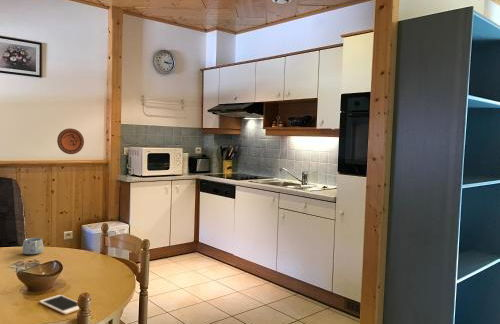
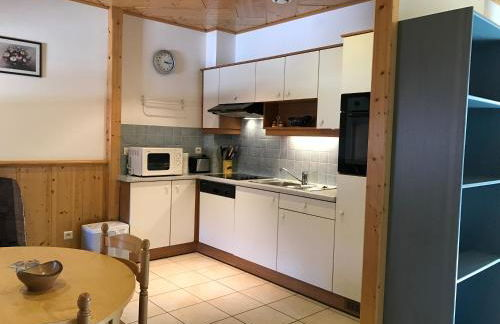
- mug (33, 247)
- decorative plate (70, 141)
- cell phone (62, 304)
